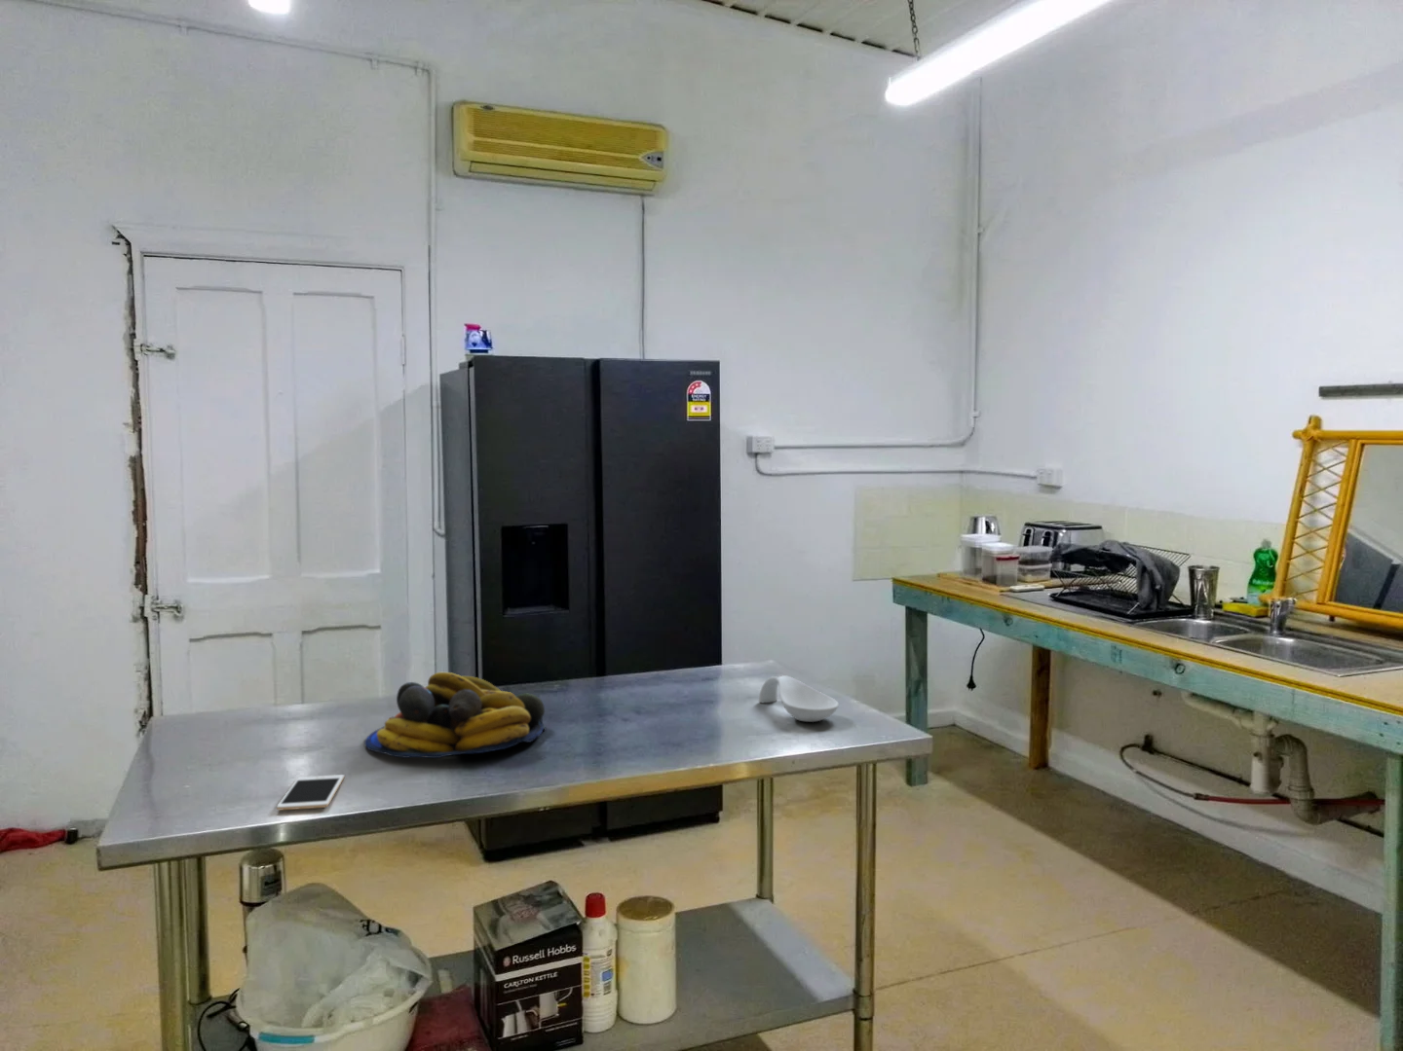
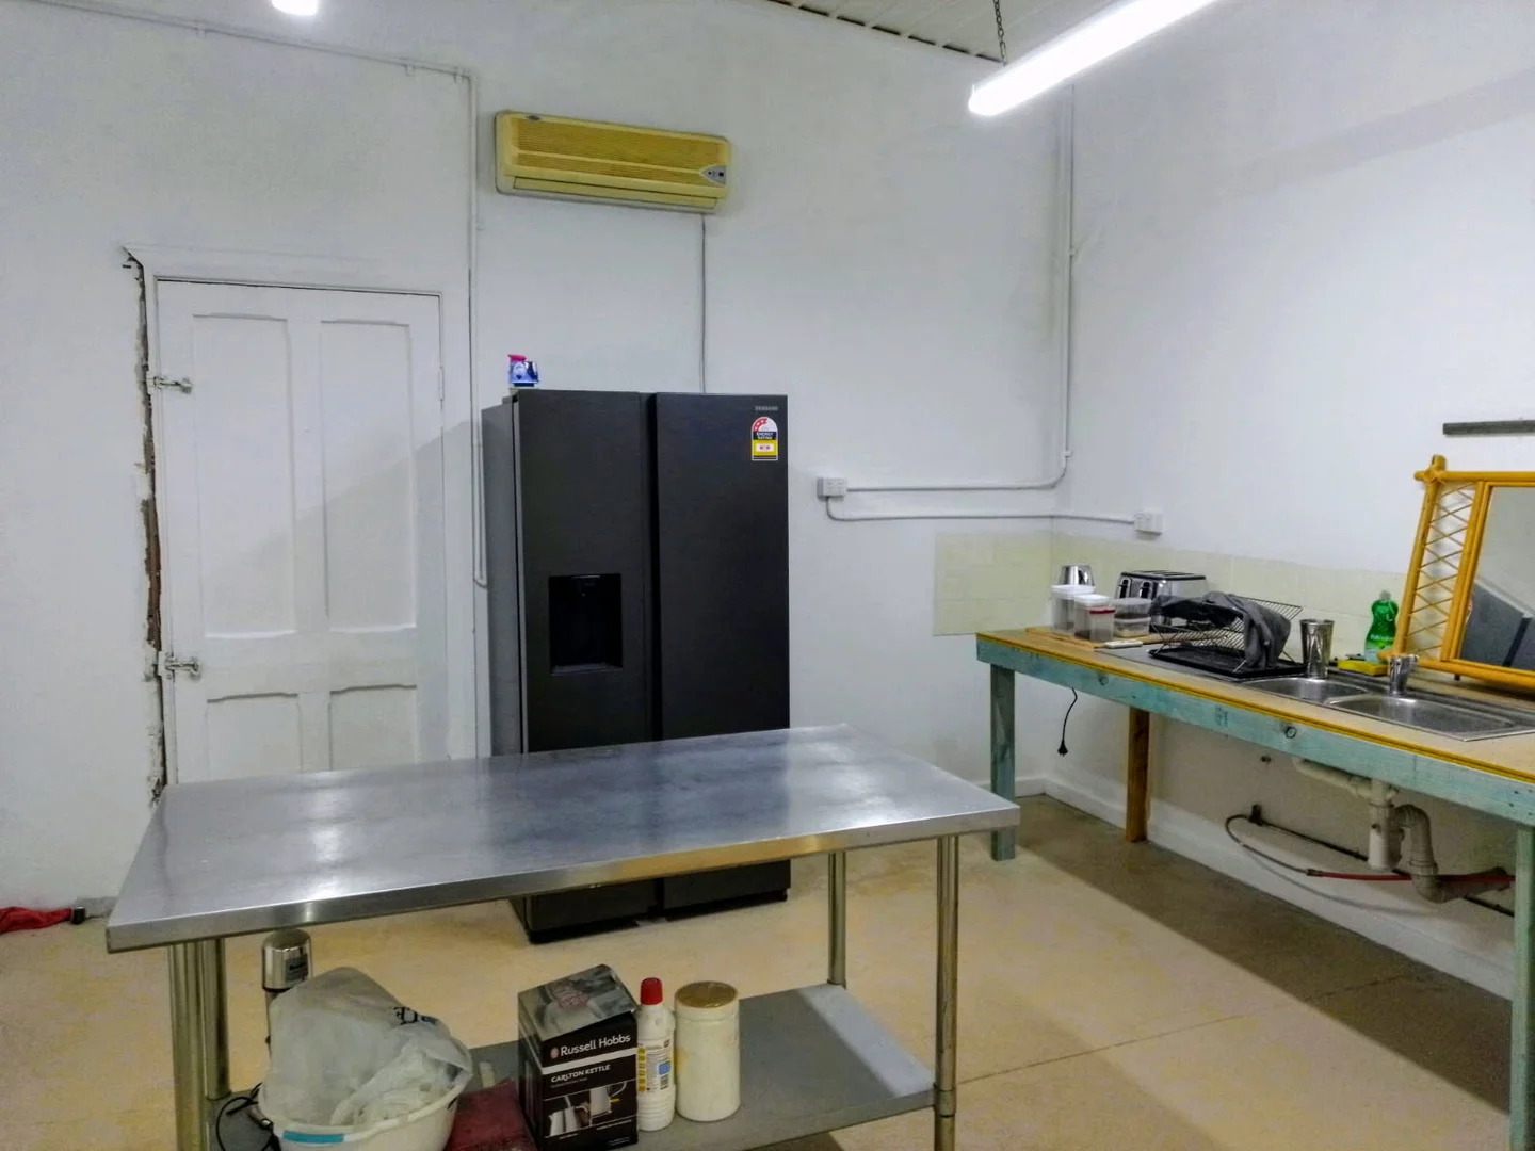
- cell phone (312, 792)
- spoon rest (794, 697)
- fruit bowl (455, 704)
